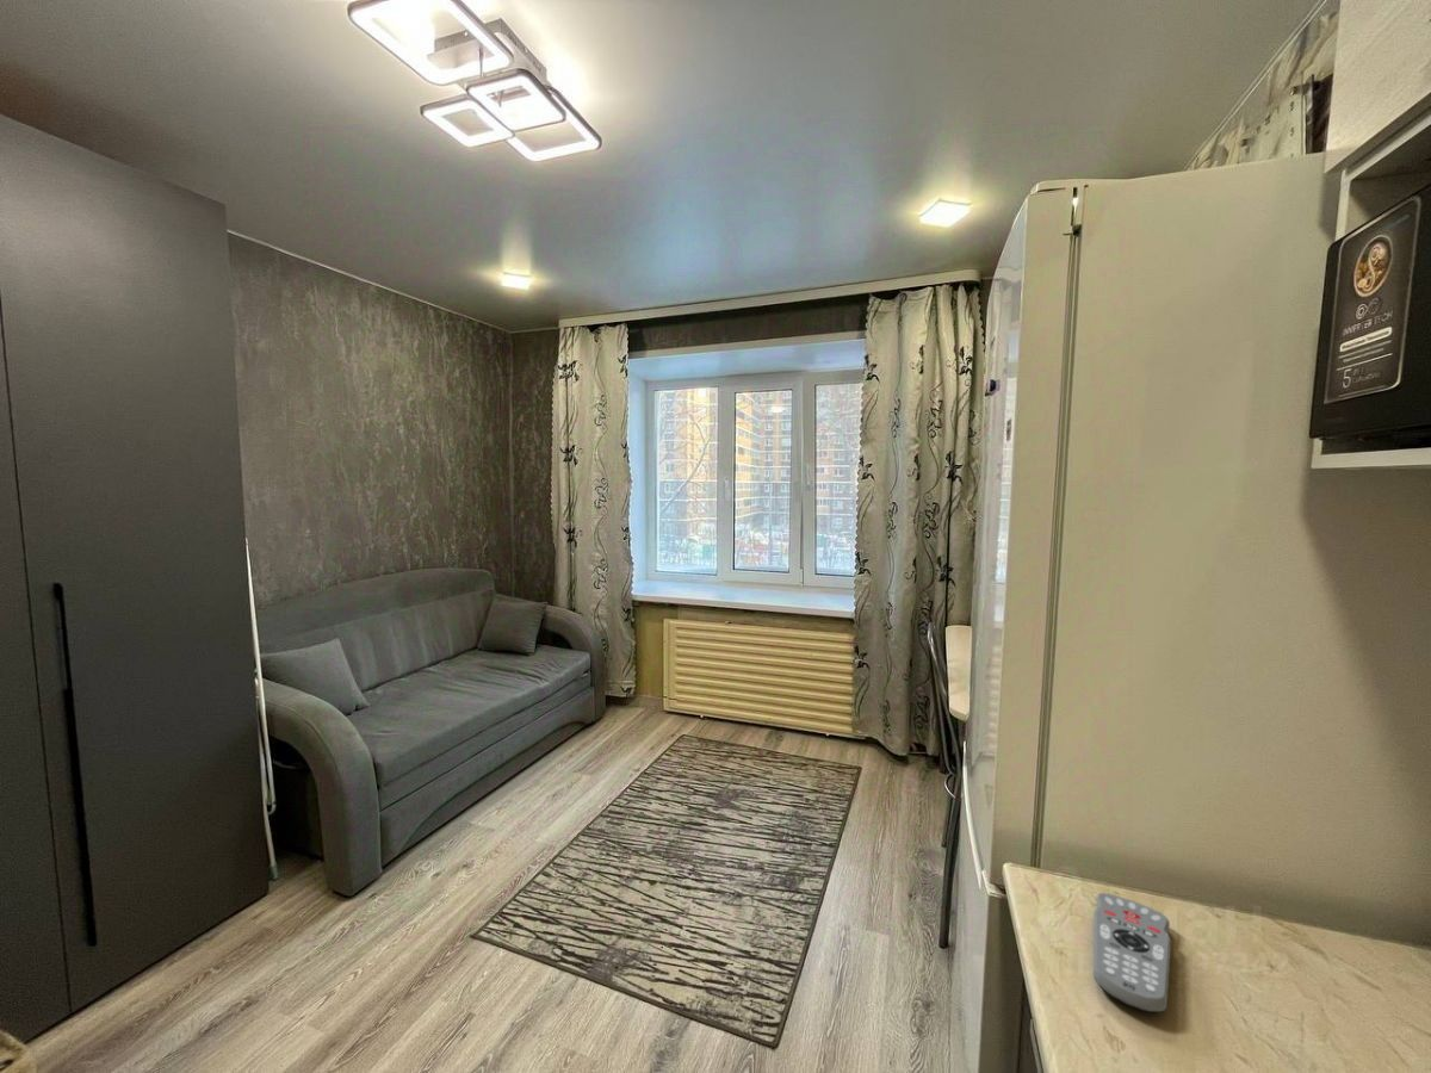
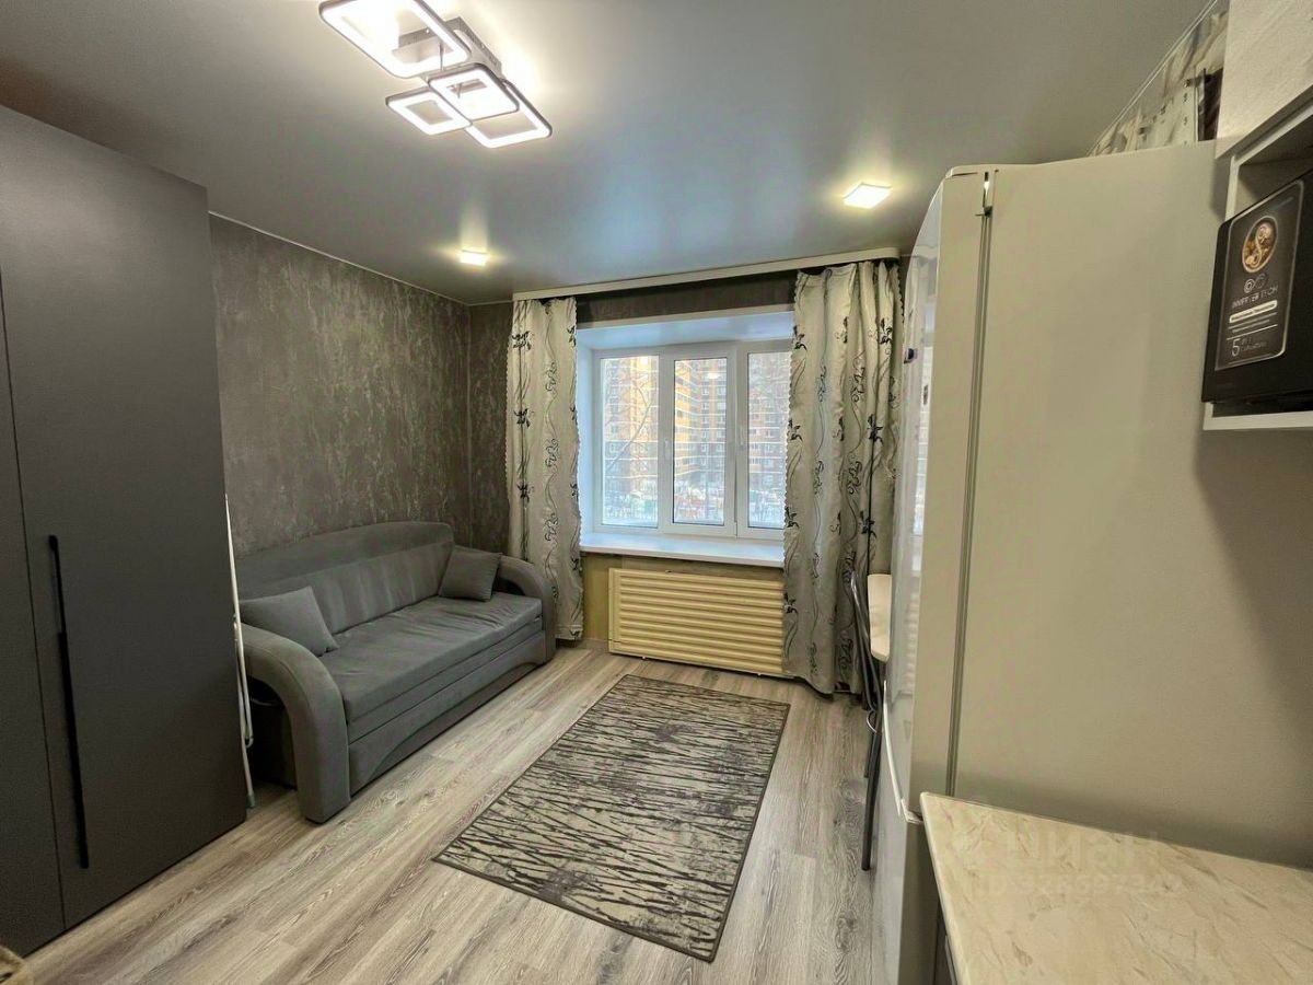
- remote control (1129, 949)
